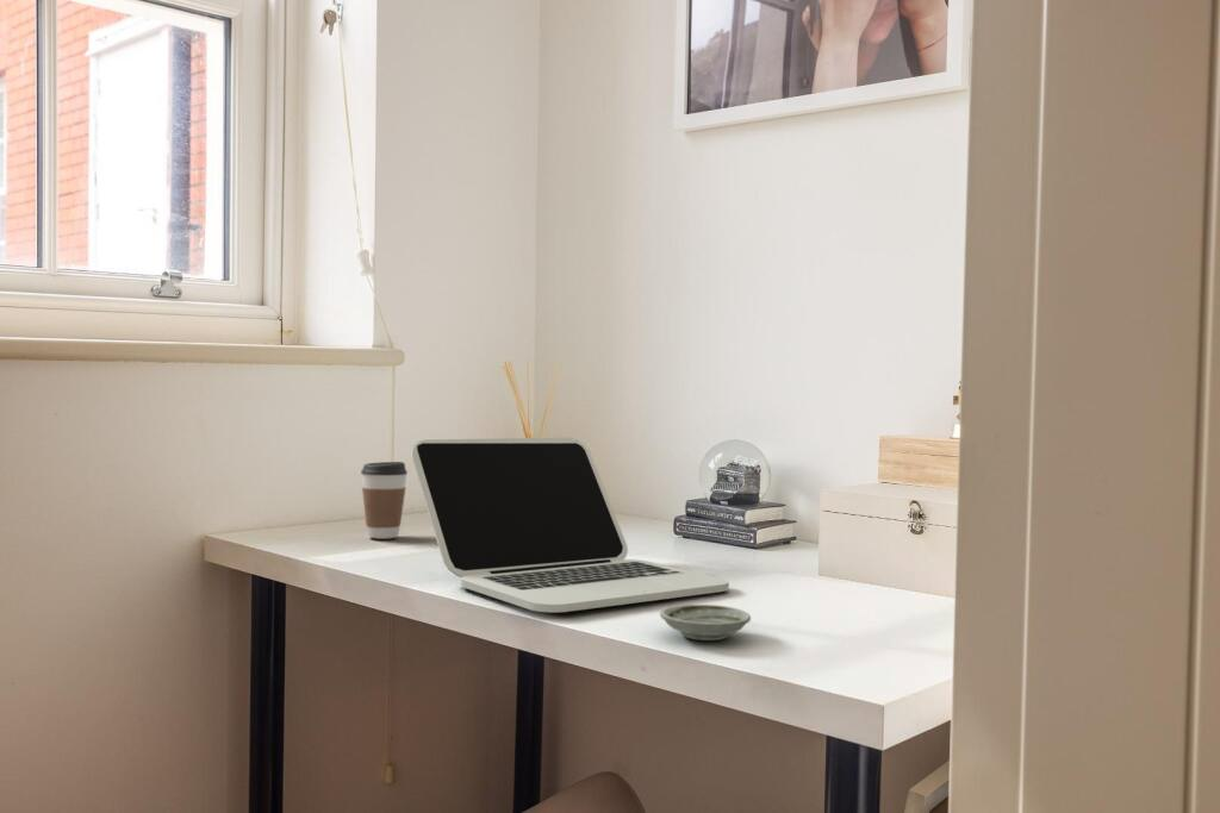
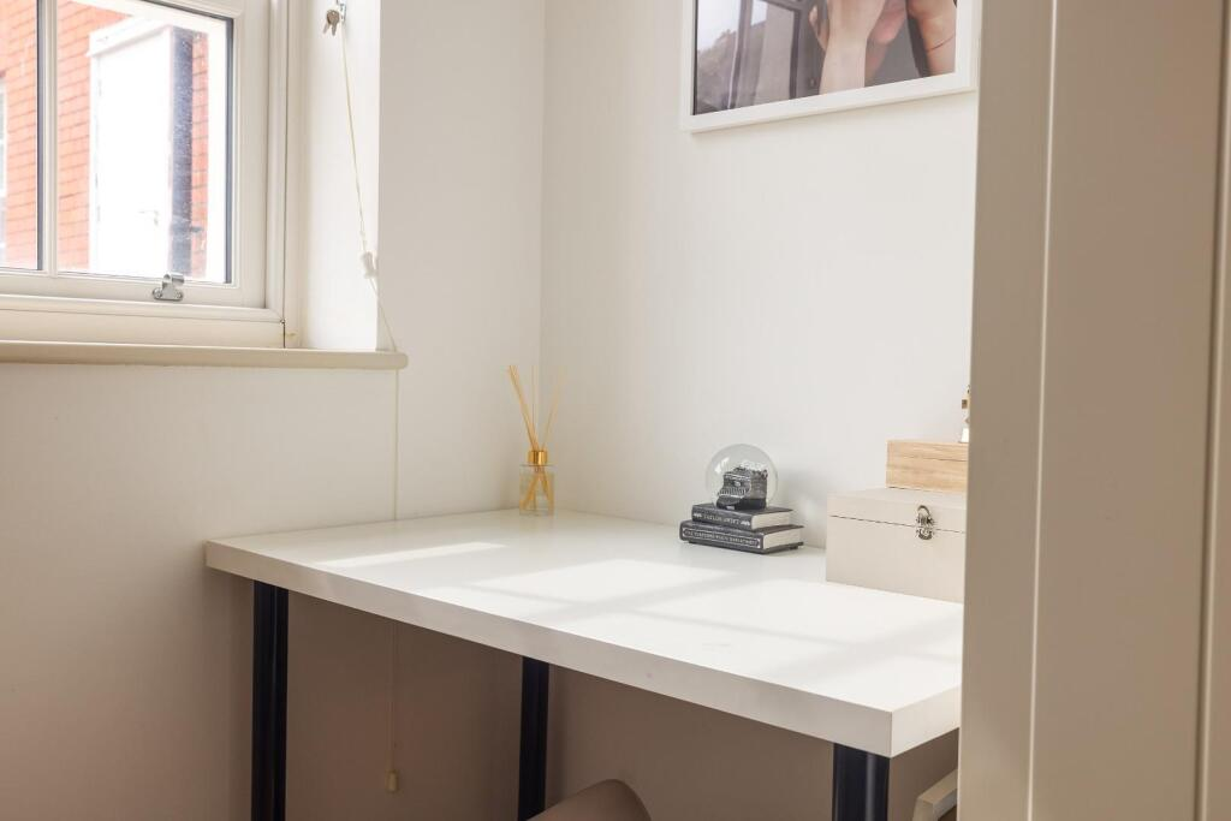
- laptop (566, 512)
- coffee cup (384, 499)
- saucer (704, 624)
